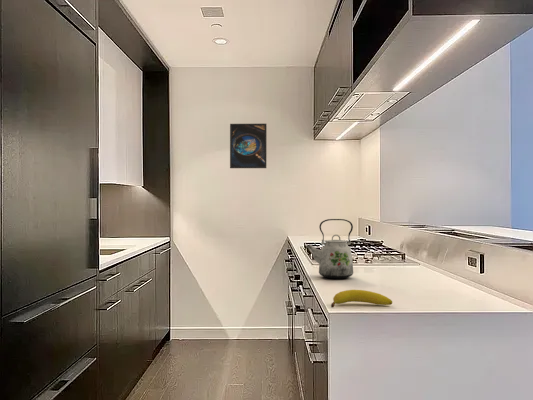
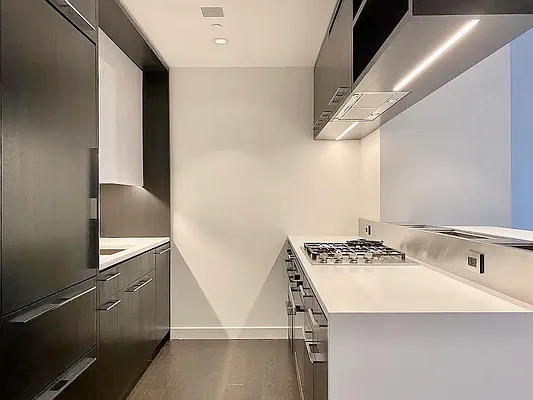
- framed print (248, 146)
- fruit (359, 297)
- kettle (329, 248)
